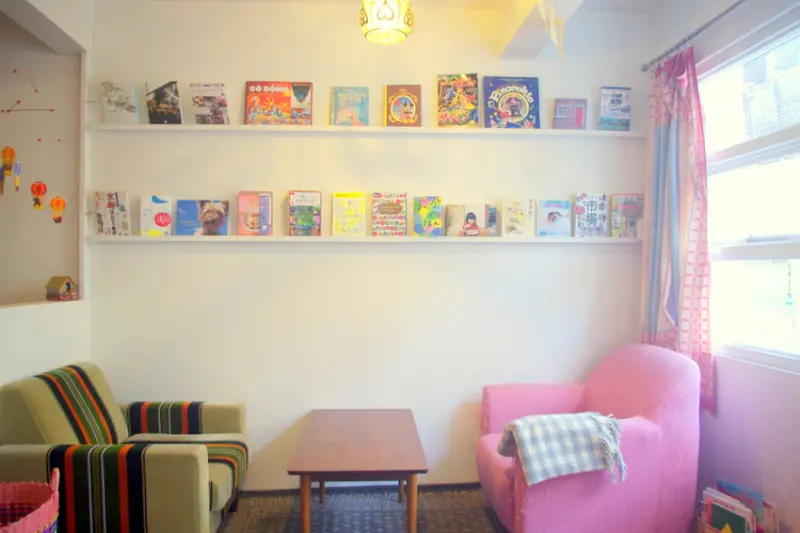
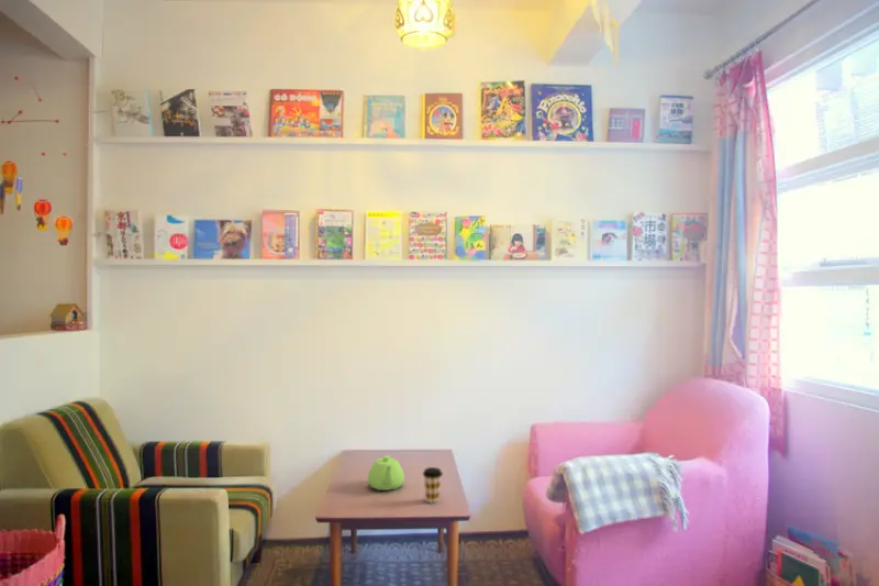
+ teapot (386, 472)
+ coffee cup (432, 485)
